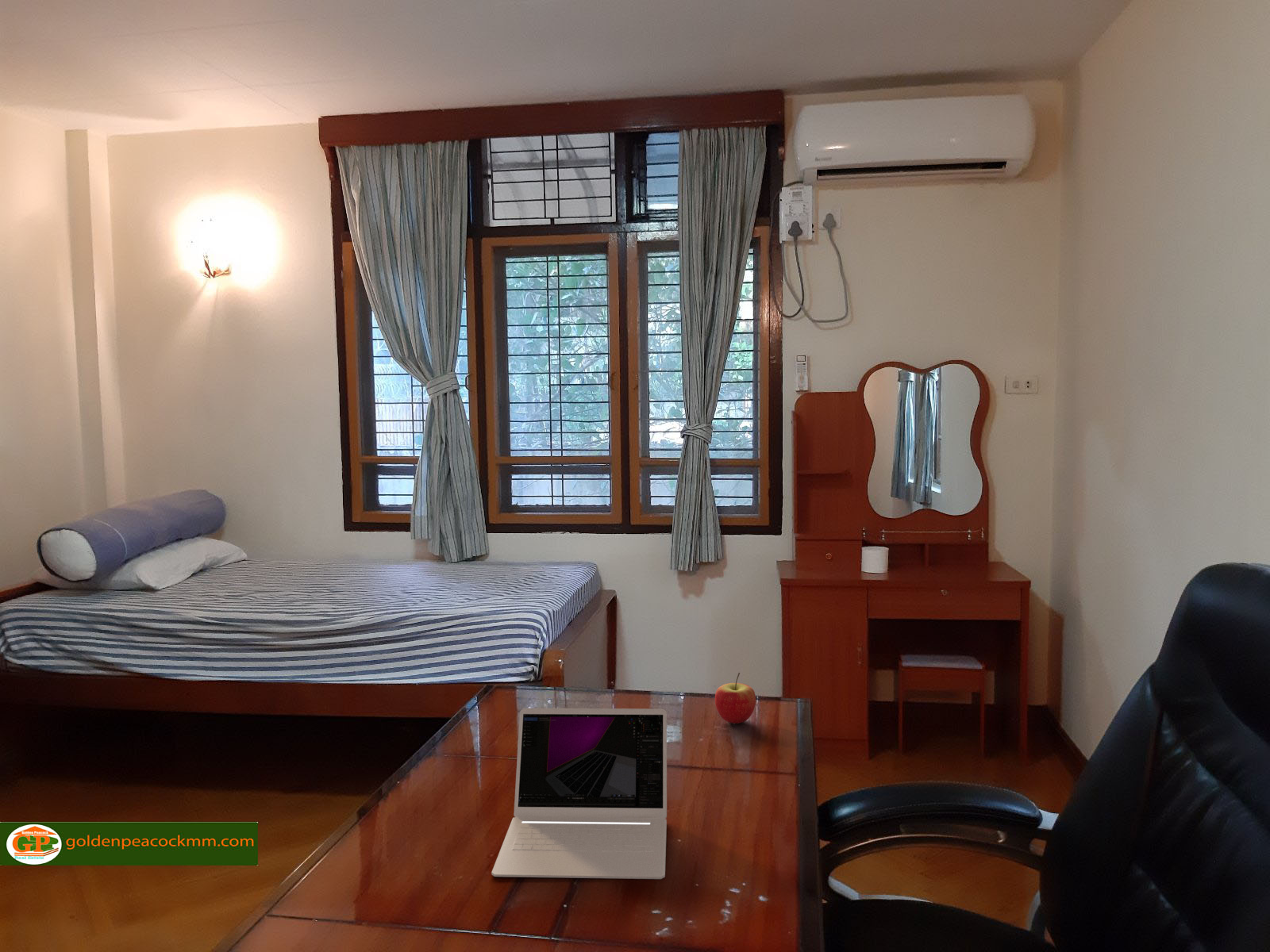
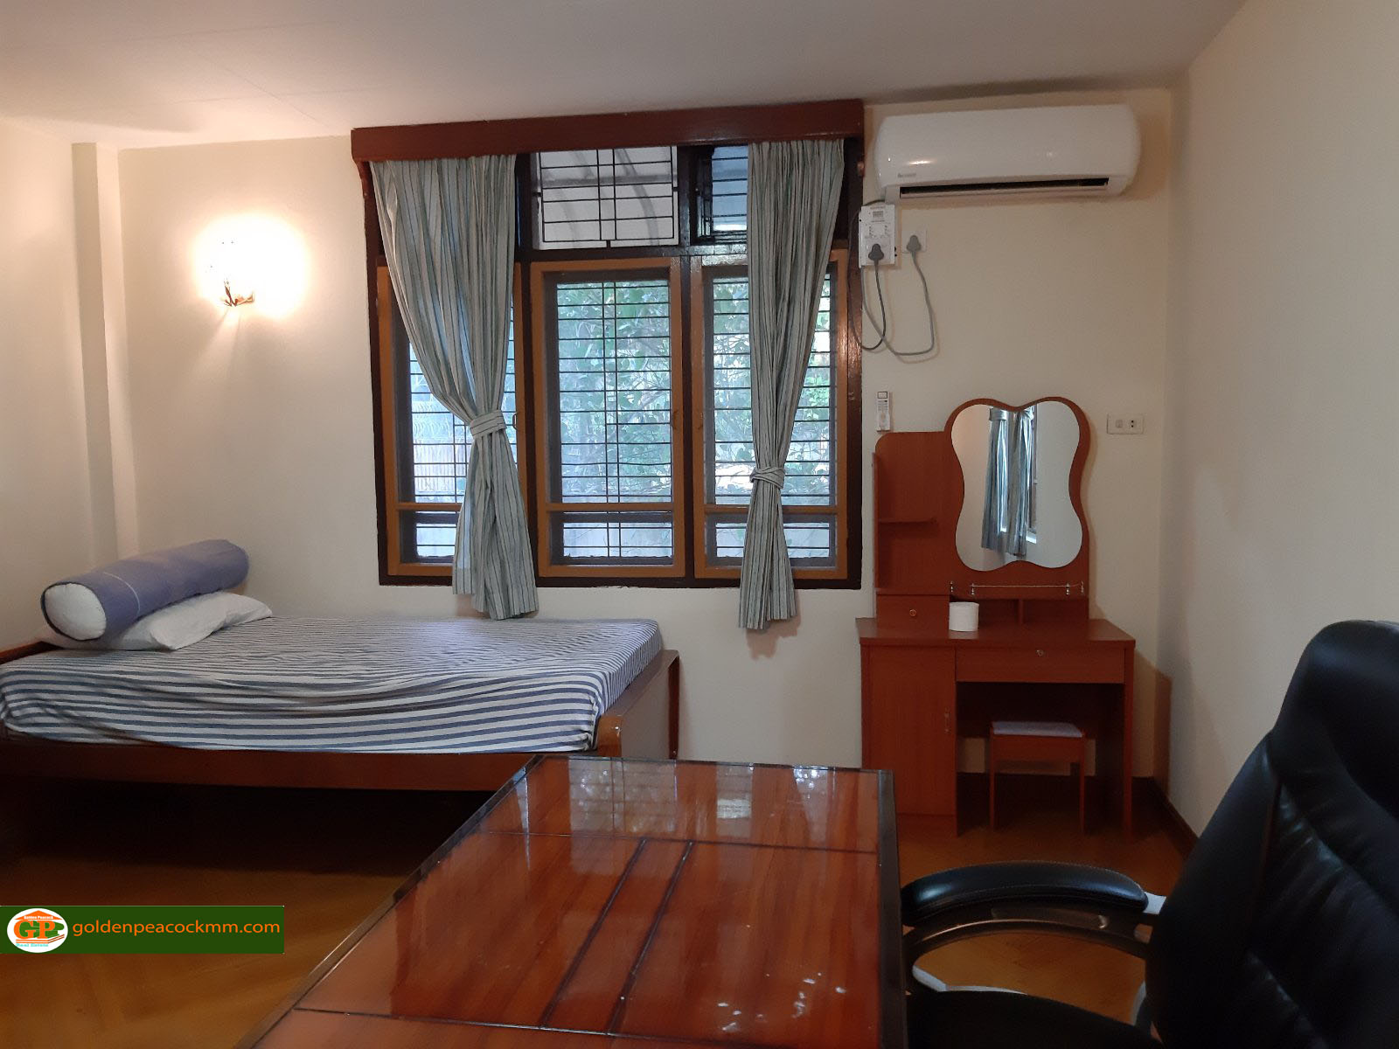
- laptop (586, 780)
- apple (735, 697)
